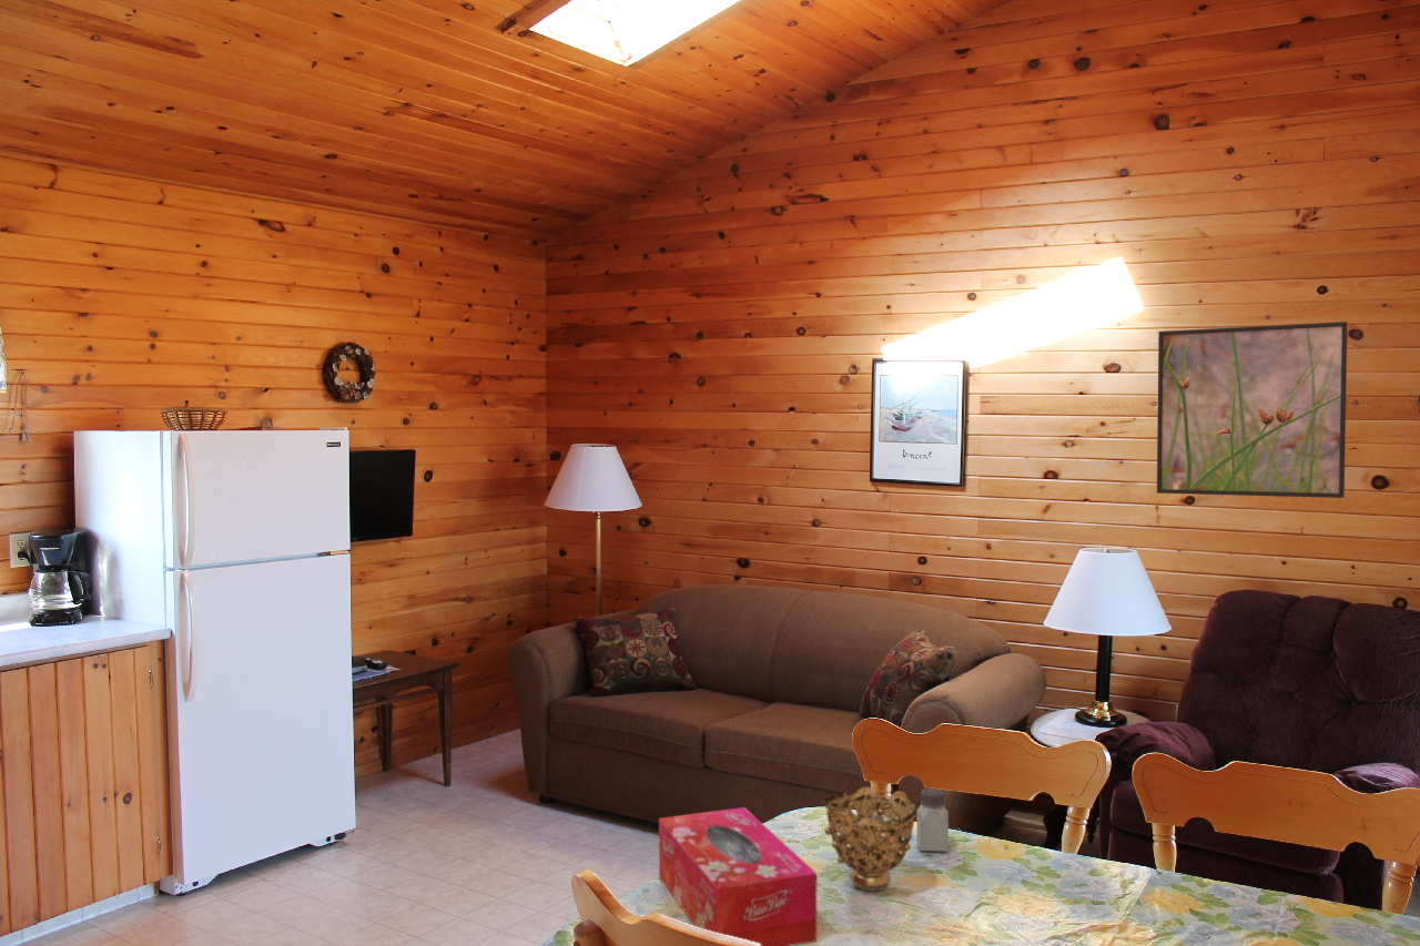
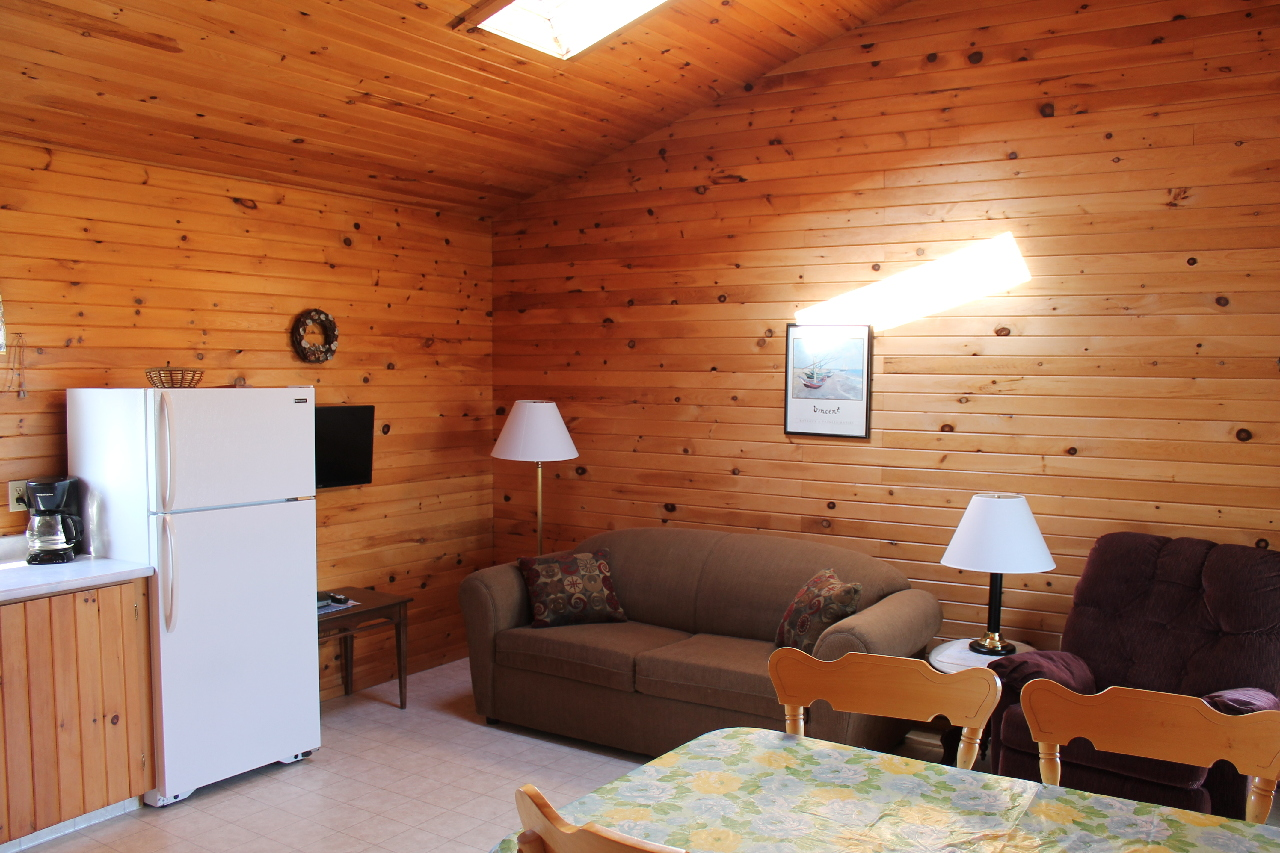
- decorative bowl (870, 843)
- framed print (1247, 410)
- saltshaker (932, 818)
- tissue box (732, 875)
